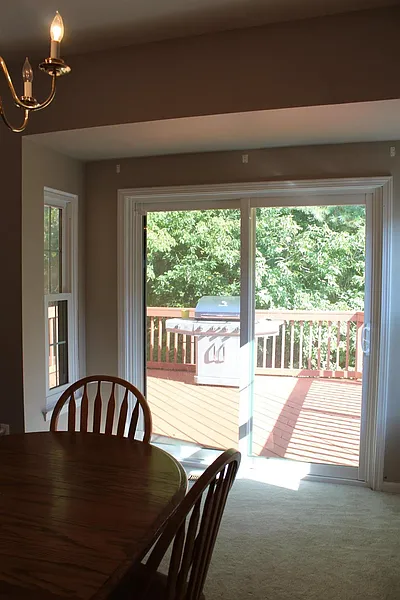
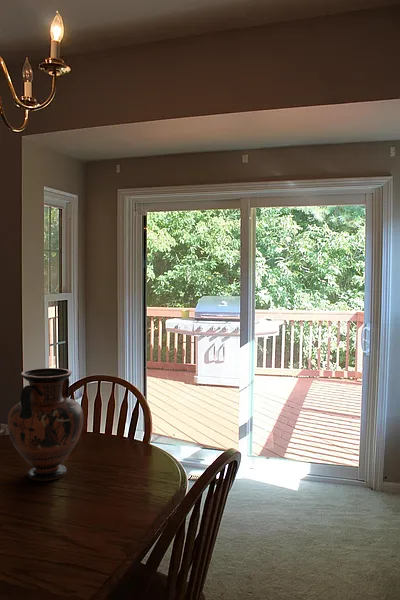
+ vase (46, 423)
